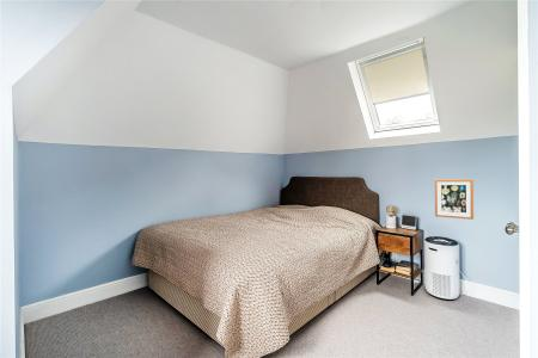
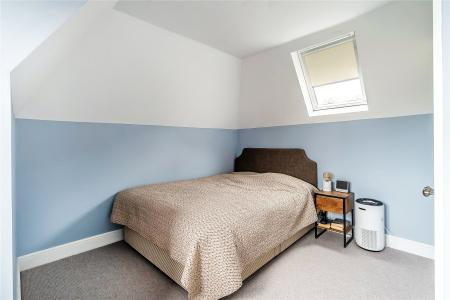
- wall art (453, 198)
